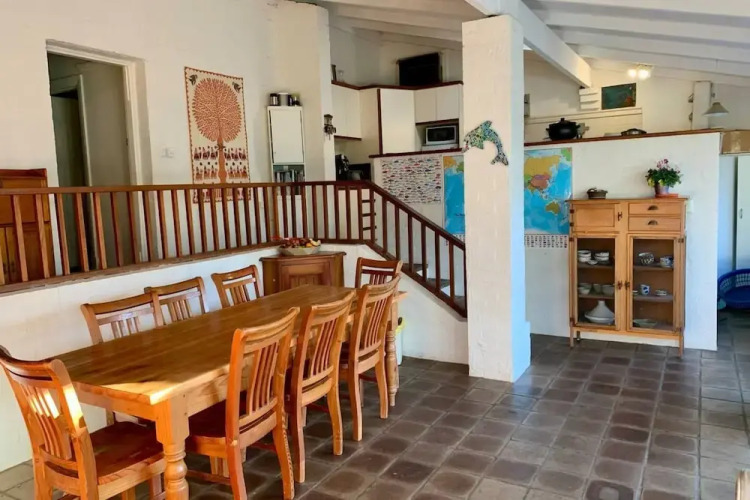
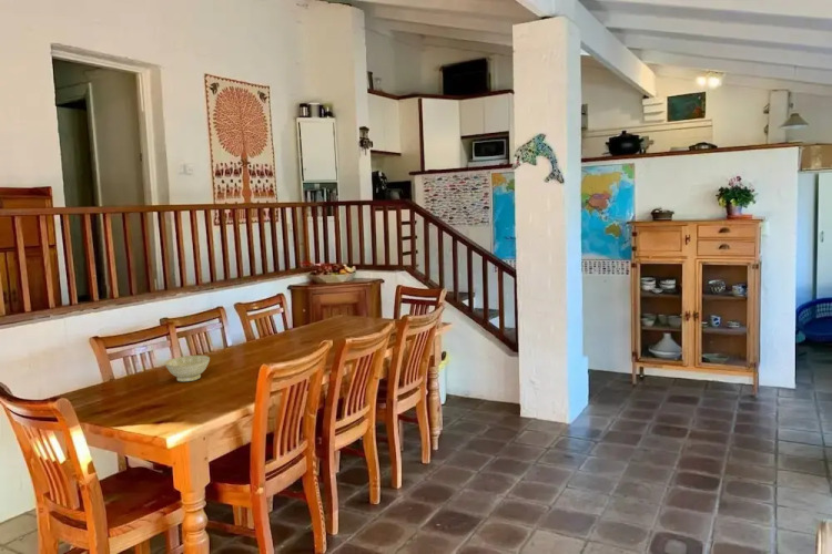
+ bowl (187, 369)
